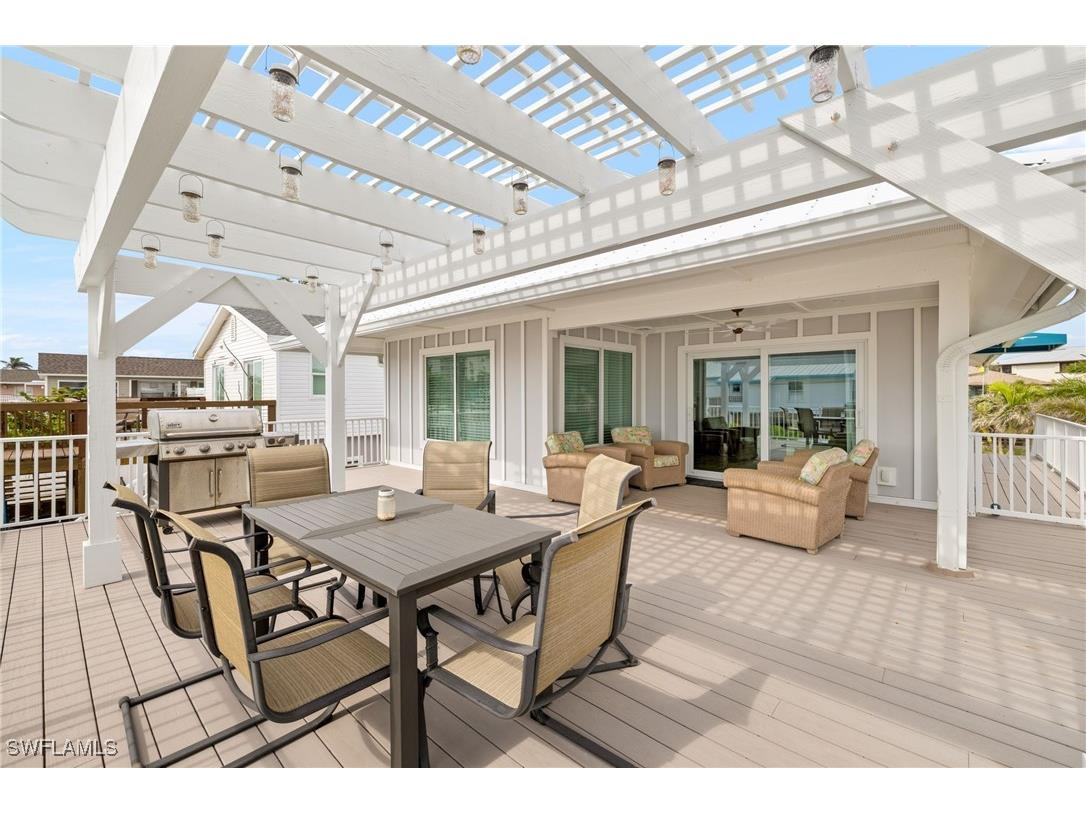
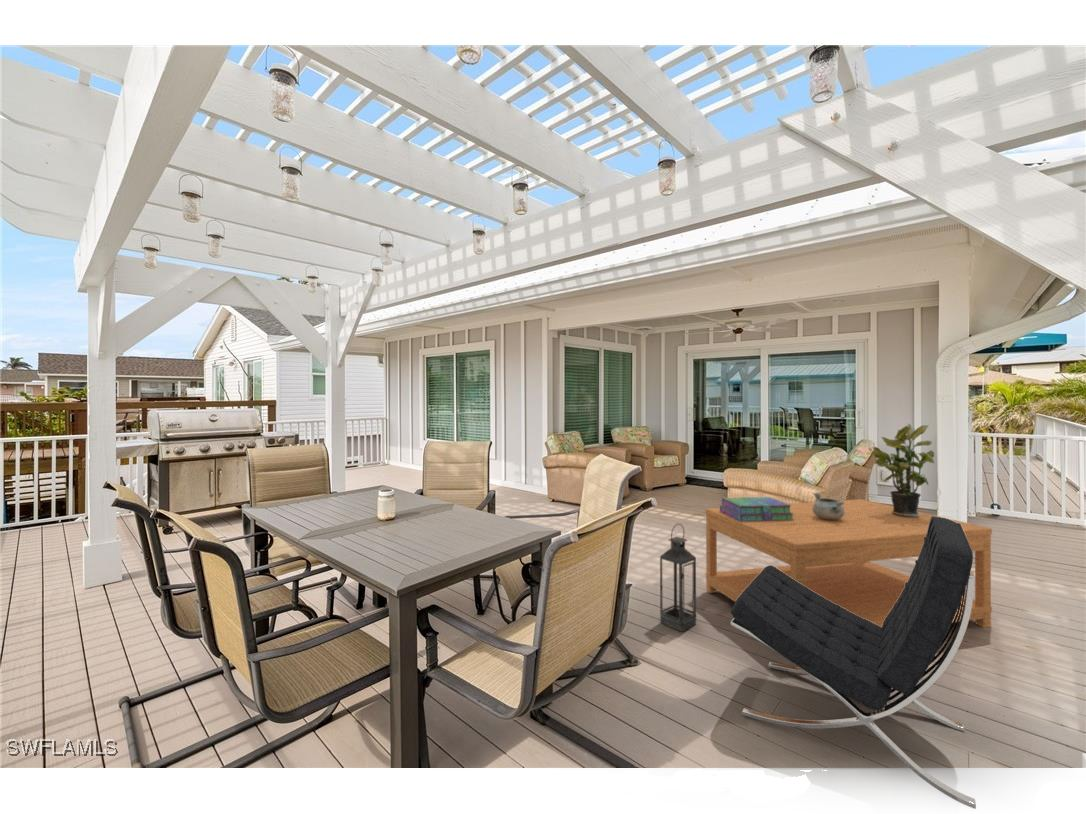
+ stack of books (755, 507)
+ decorative bowl (828, 507)
+ lounge chair (843, 617)
+ lantern (679, 573)
+ potted plant (902, 468)
+ coffee table (835, 562)
